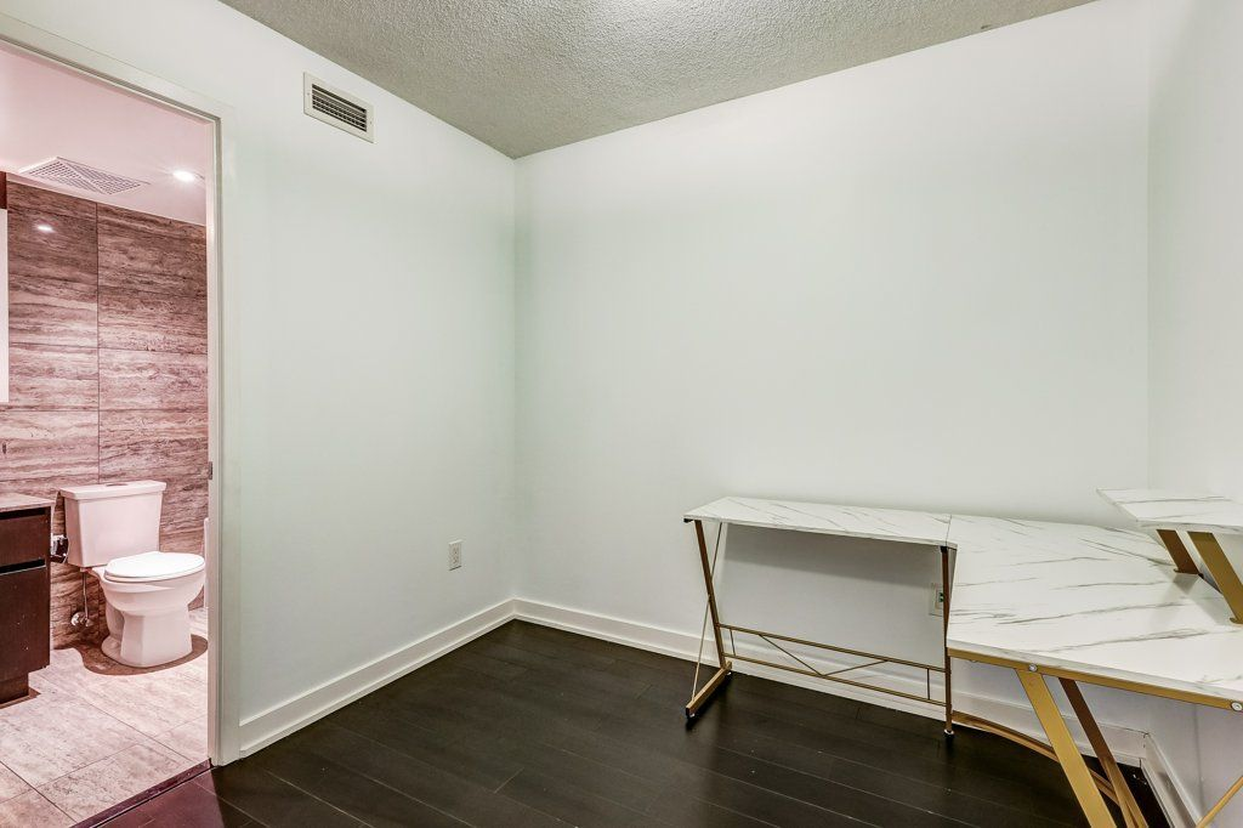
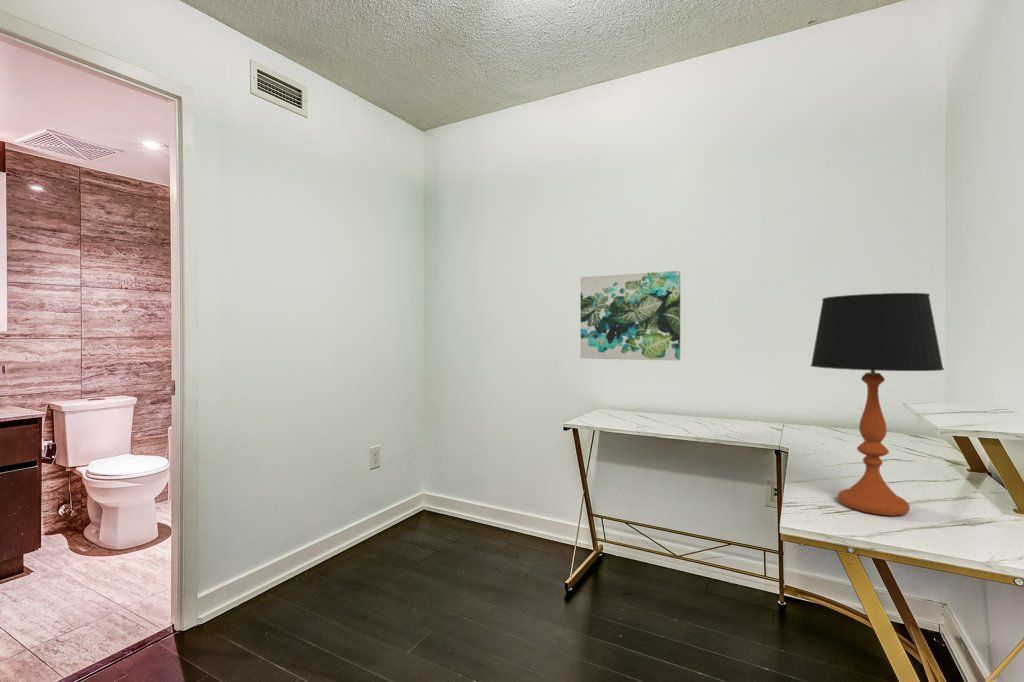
+ table lamp (872, 401)
+ wall art (628, 316)
